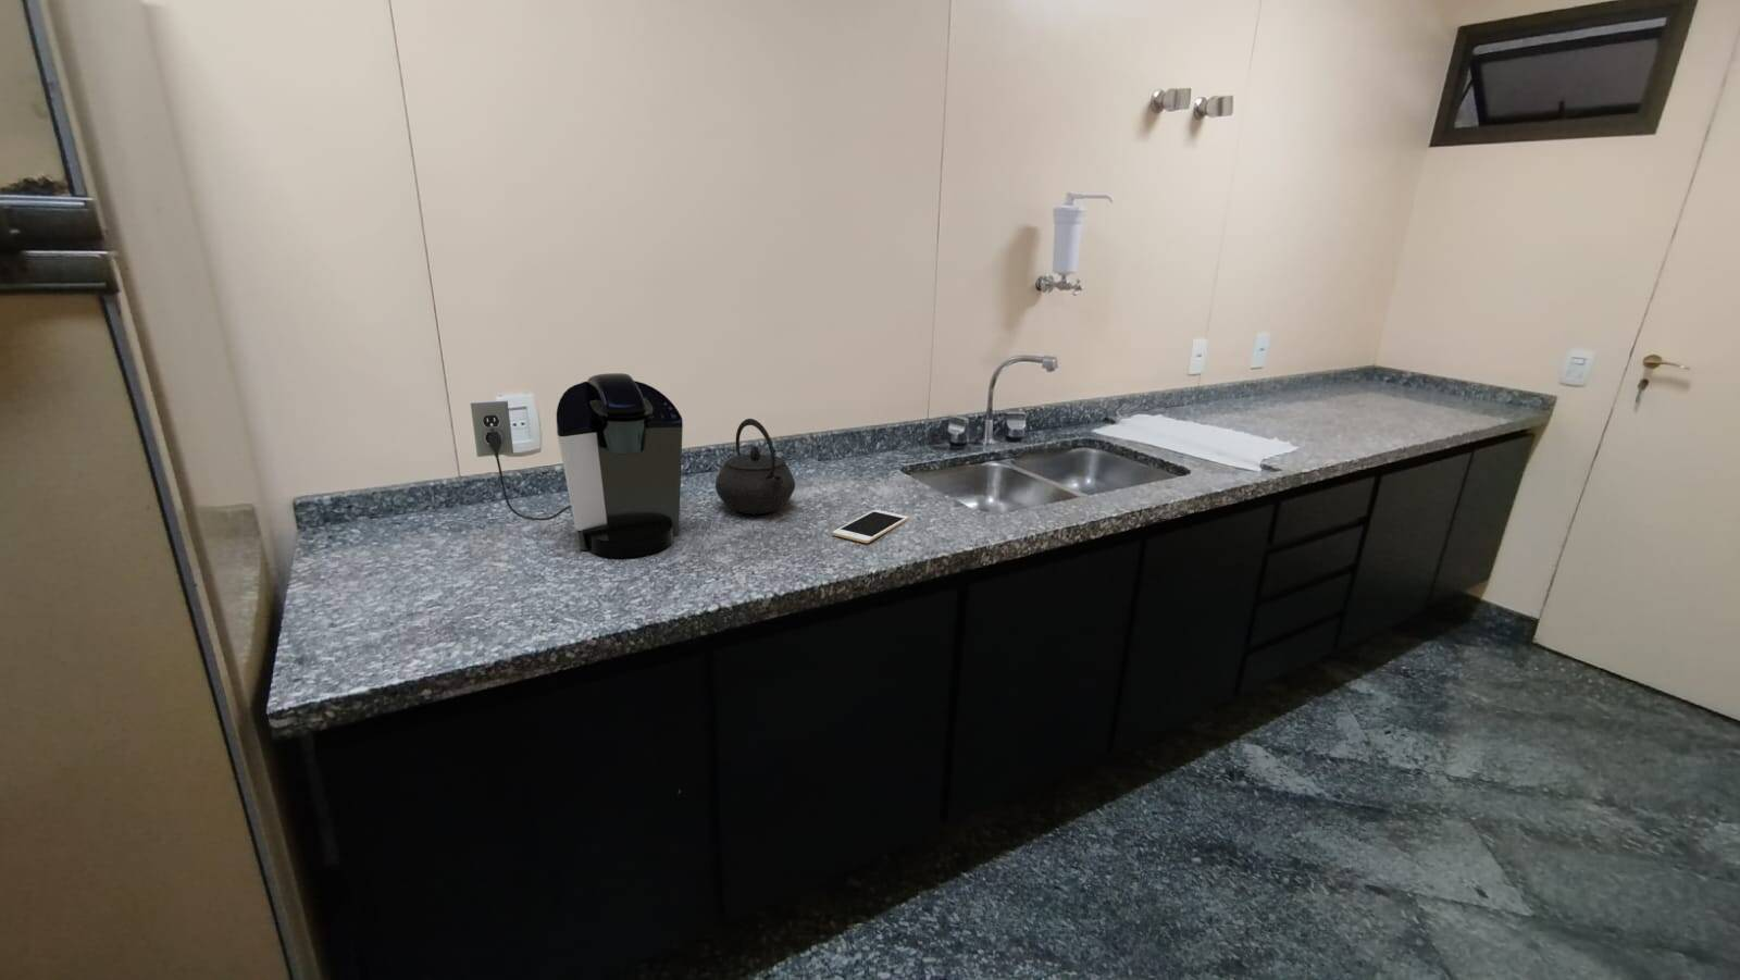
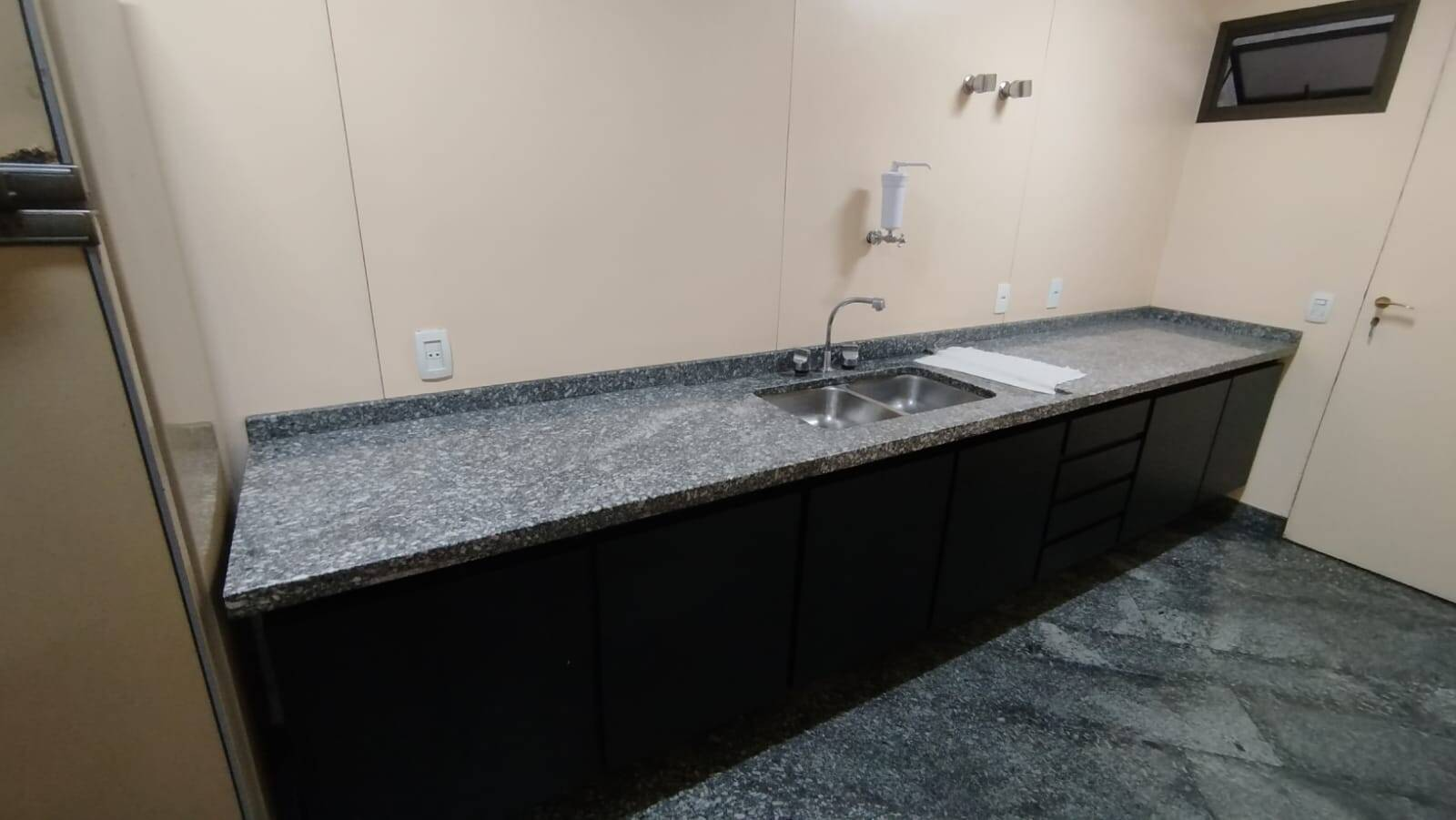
- cell phone (871, 526)
- kettle (756, 465)
- coffee maker (586, 461)
